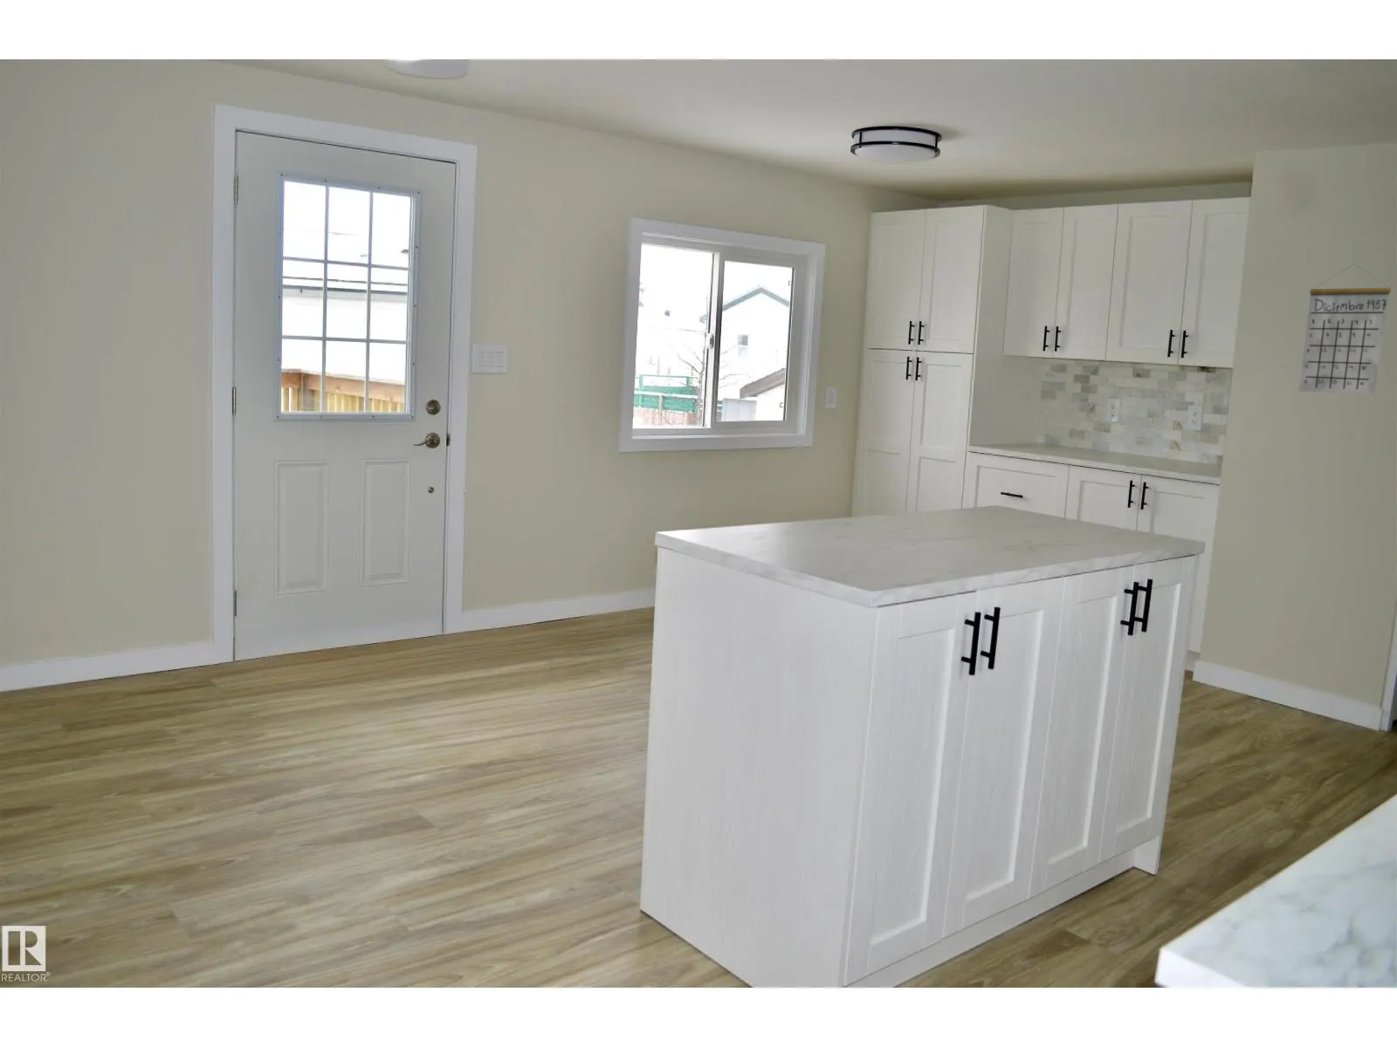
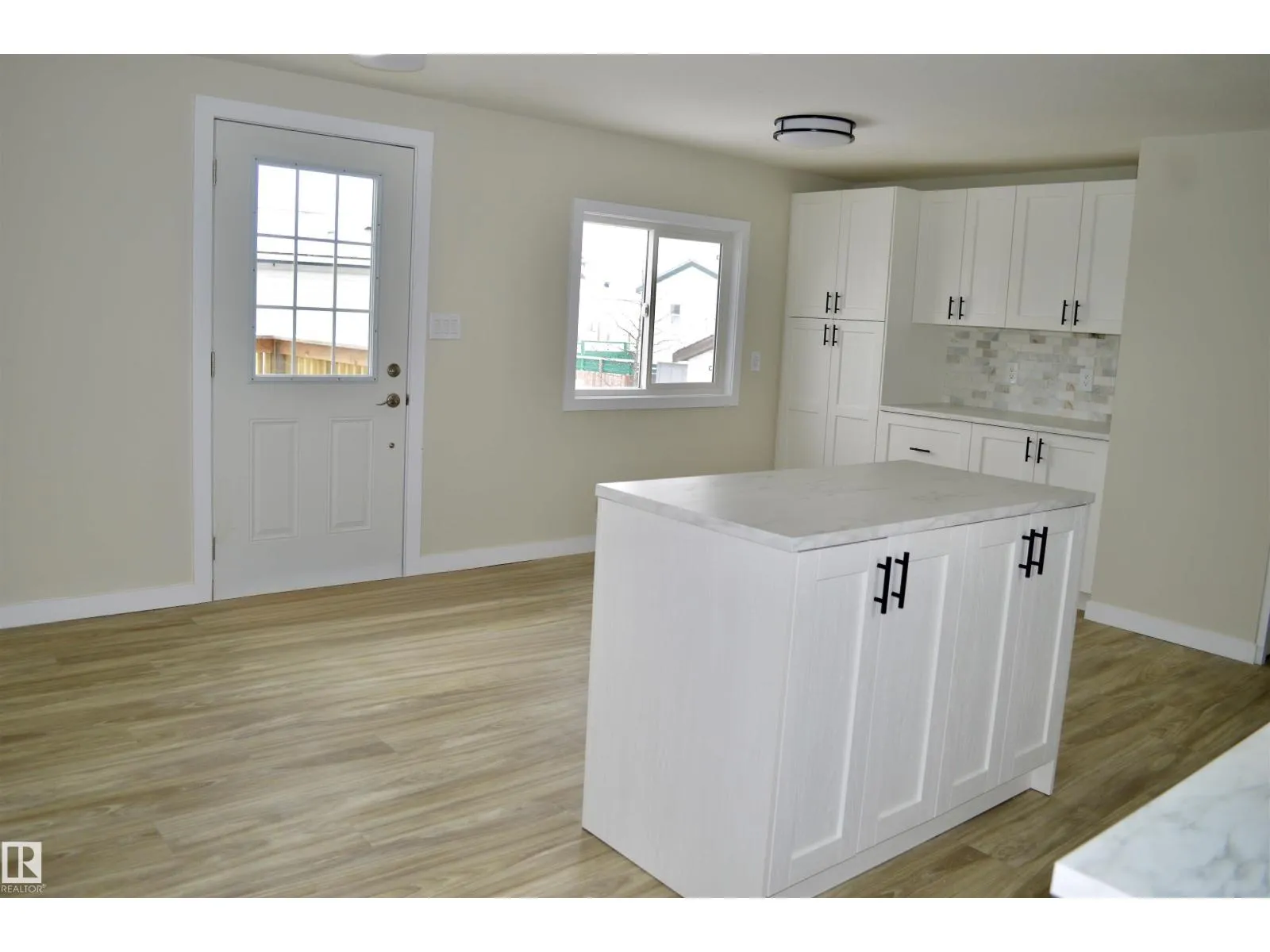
- calendar (1344, 328)
